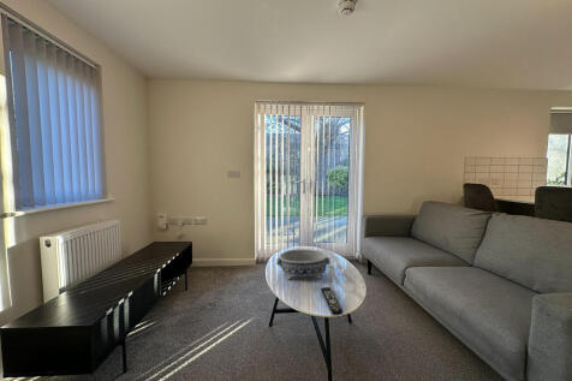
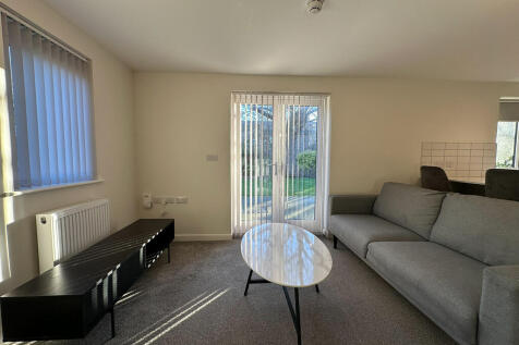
- remote control (330, 299)
- decorative bowl (303, 263)
